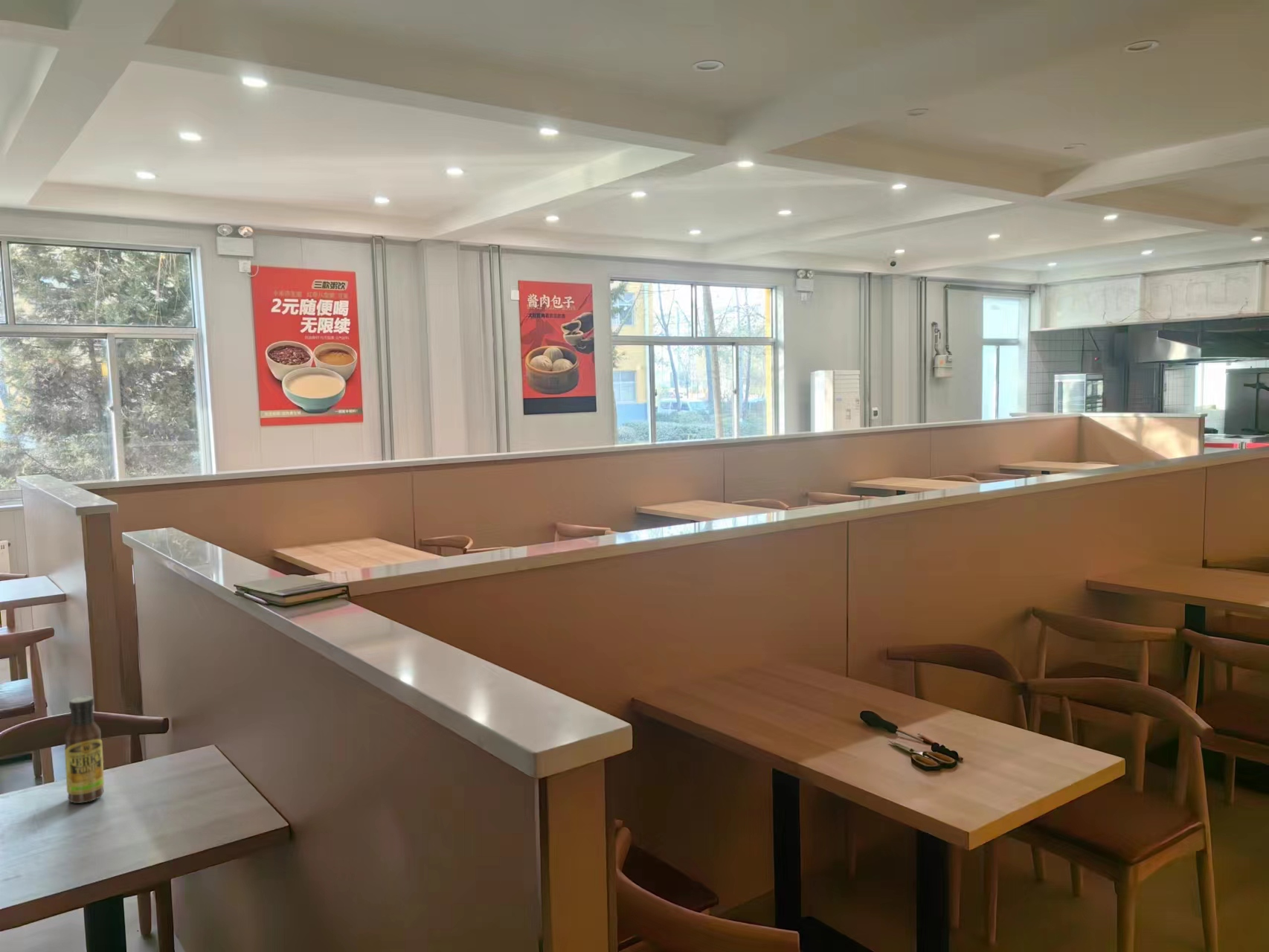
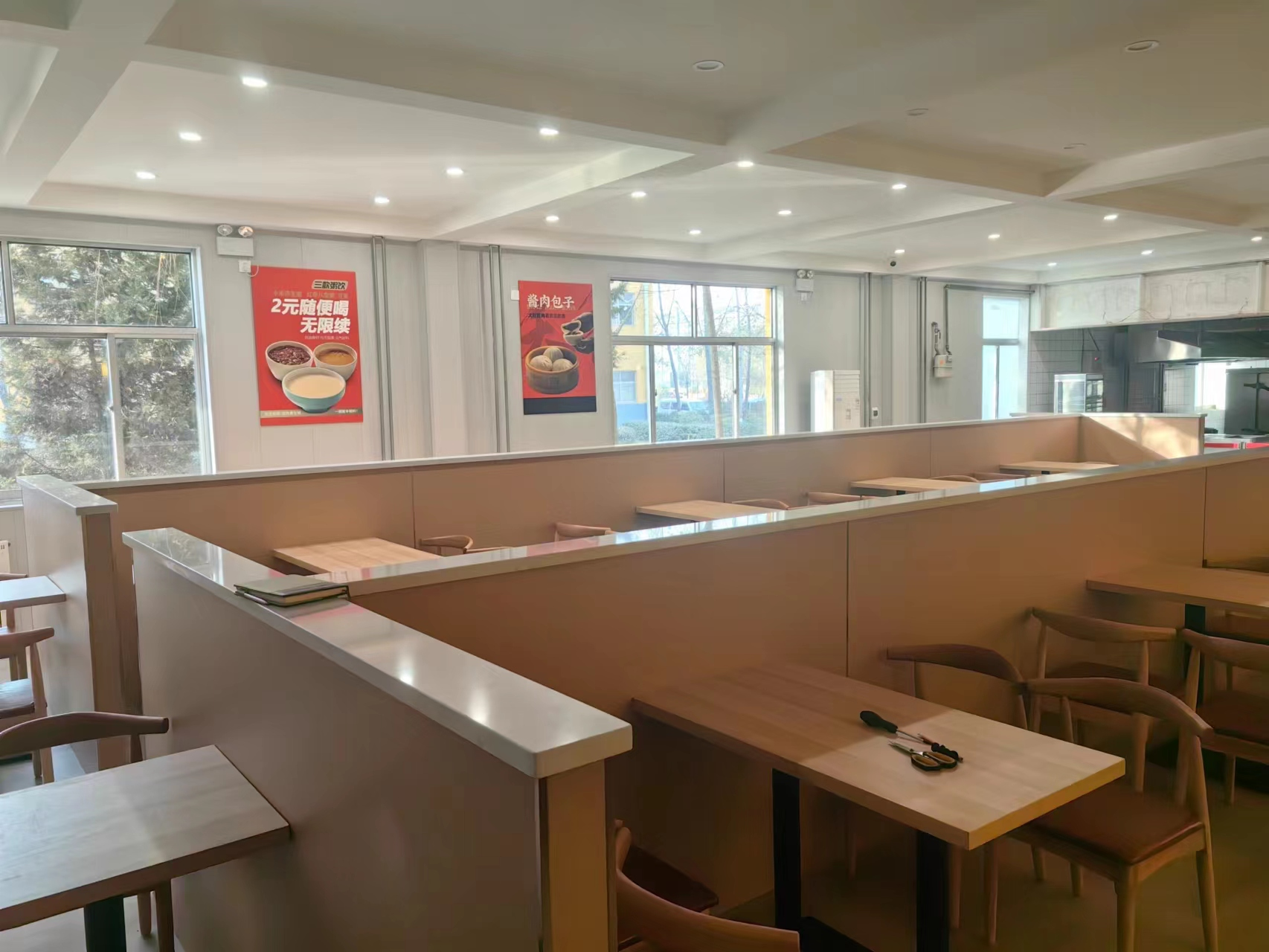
- sauce bottle (83, 748)
